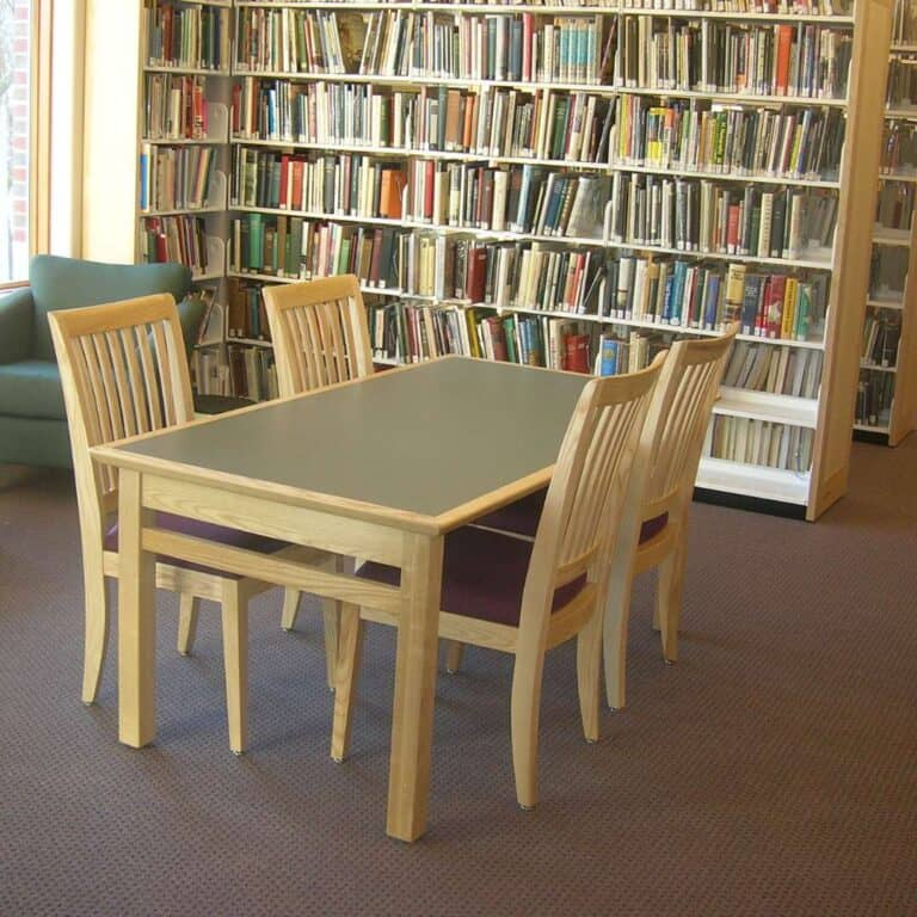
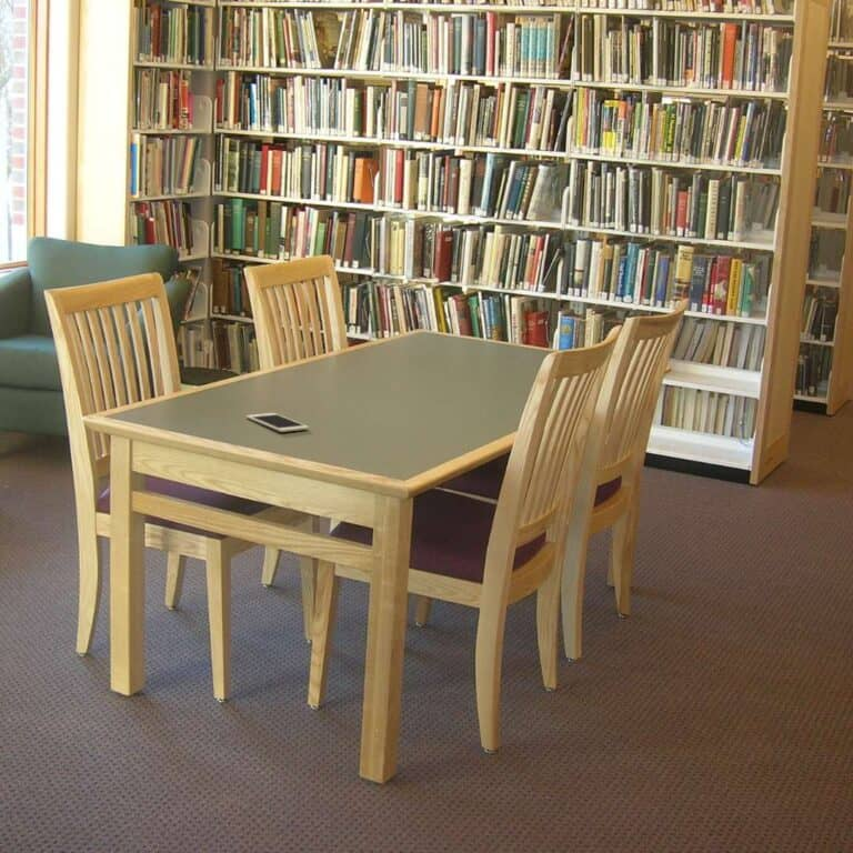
+ cell phone (277, 422)
